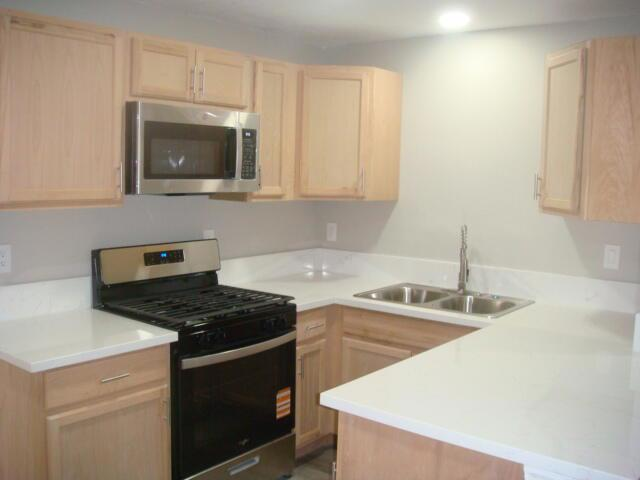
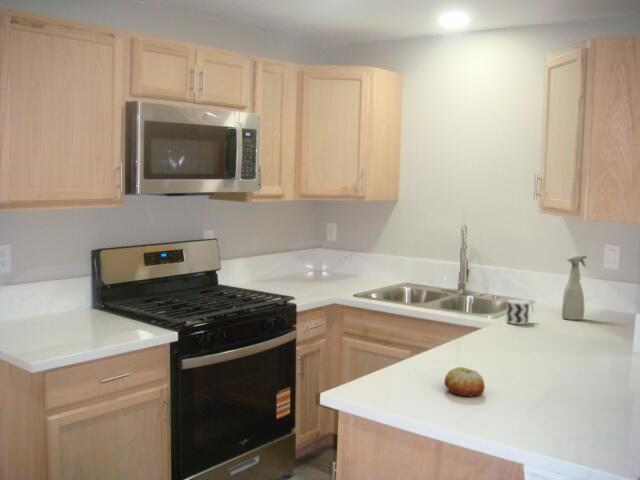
+ spray bottle (574, 287)
+ cup (520, 311)
+ fruit (465, 380)
